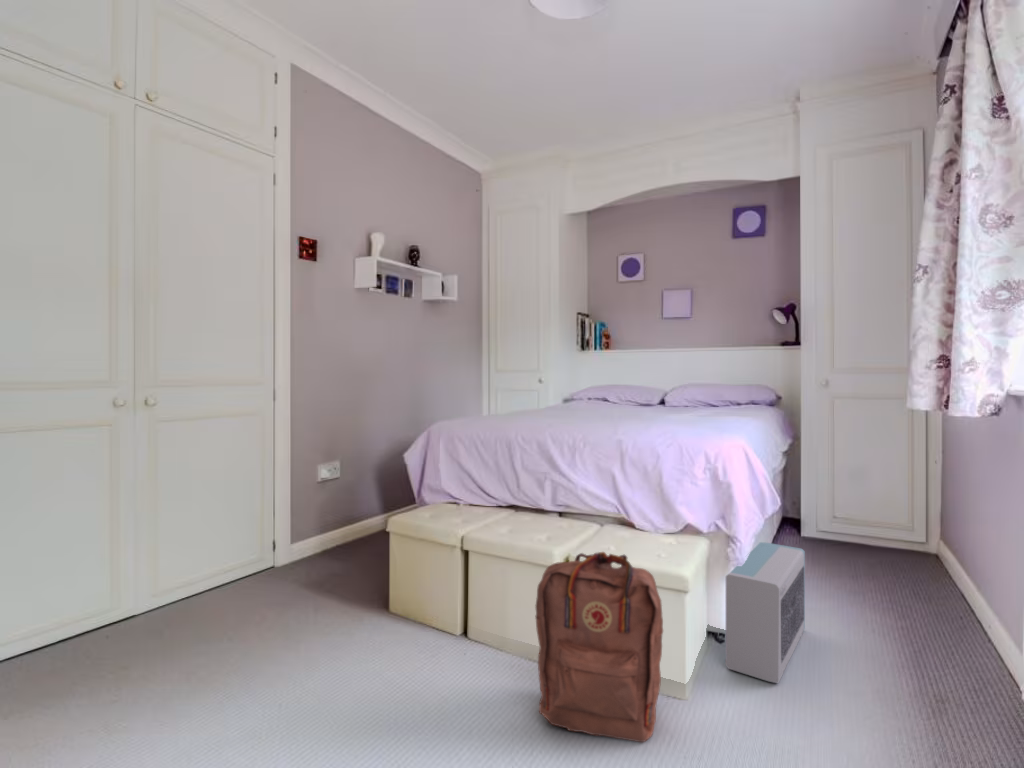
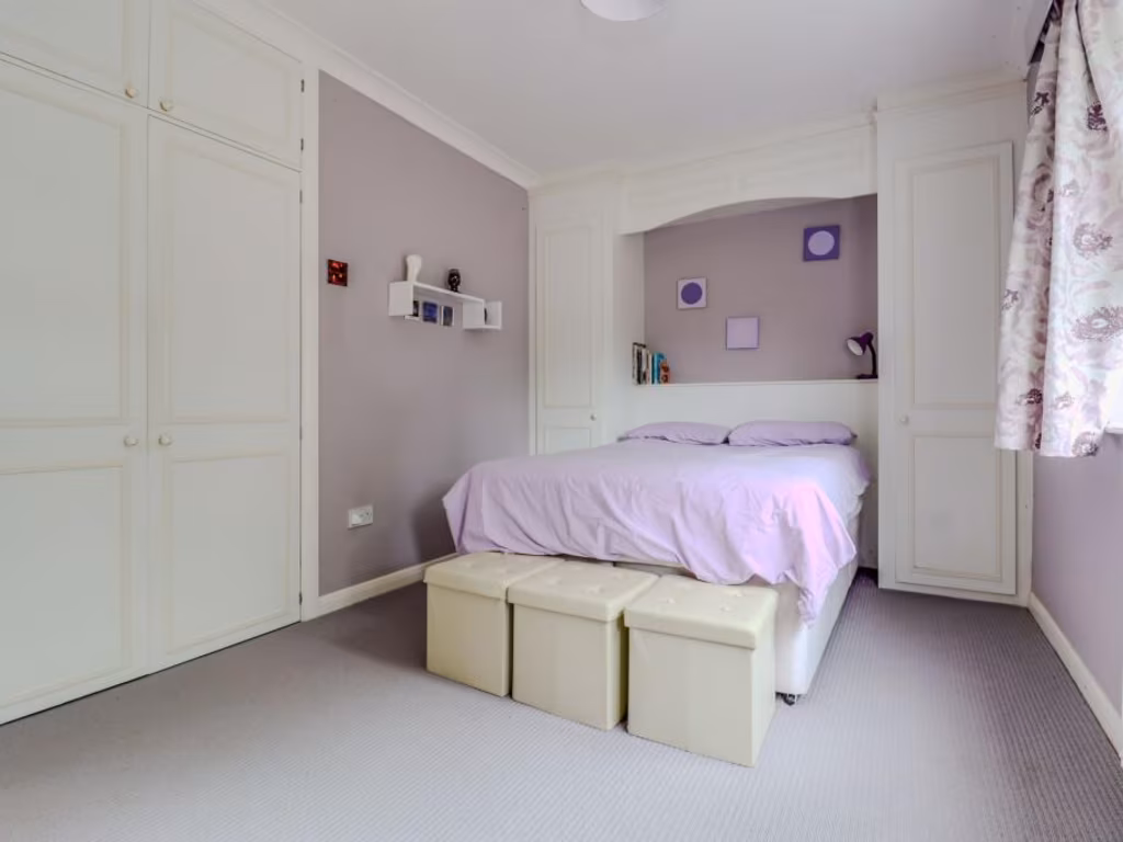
- air purifier (768, 604)
- backpack (596, 631)
